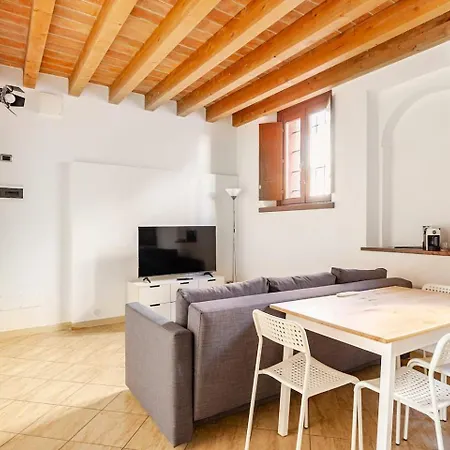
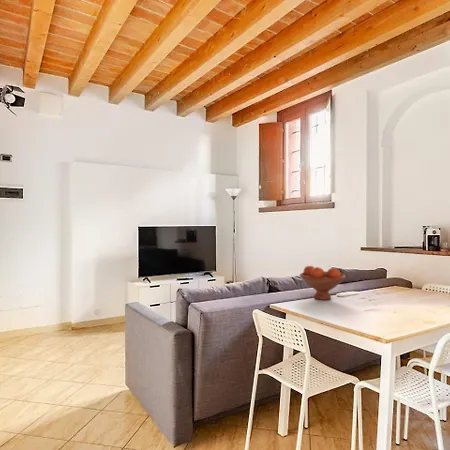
+ fruit bowl (322, 281)
